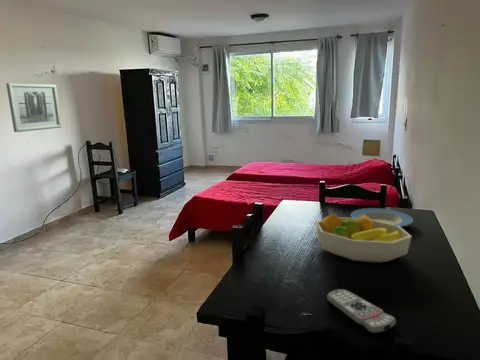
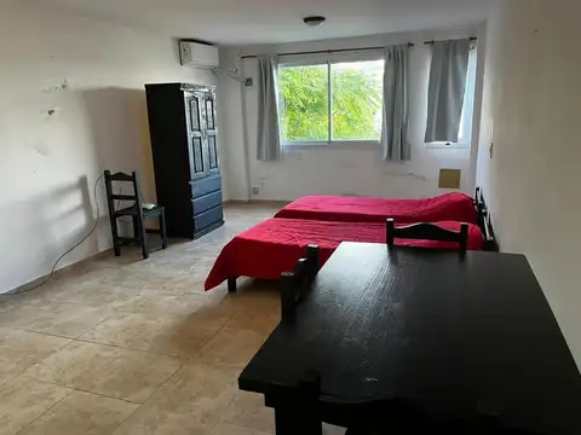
- wall art (36, 107)
- plate (380, 220)
- remote control (357, 308)
- fruit bowl (360, 235)
